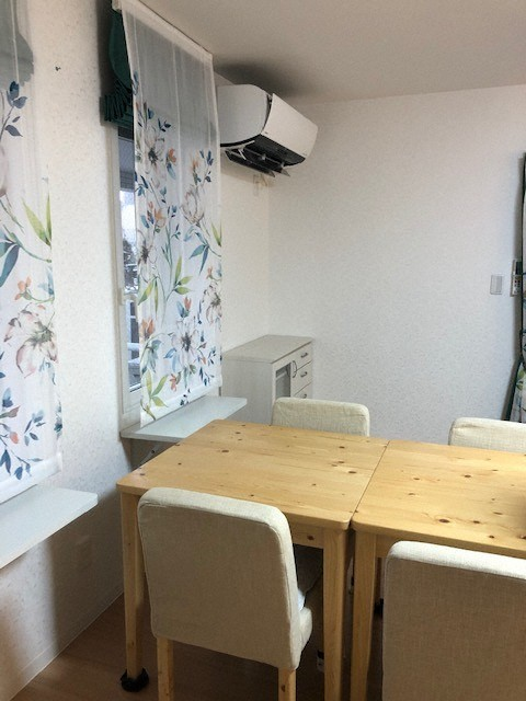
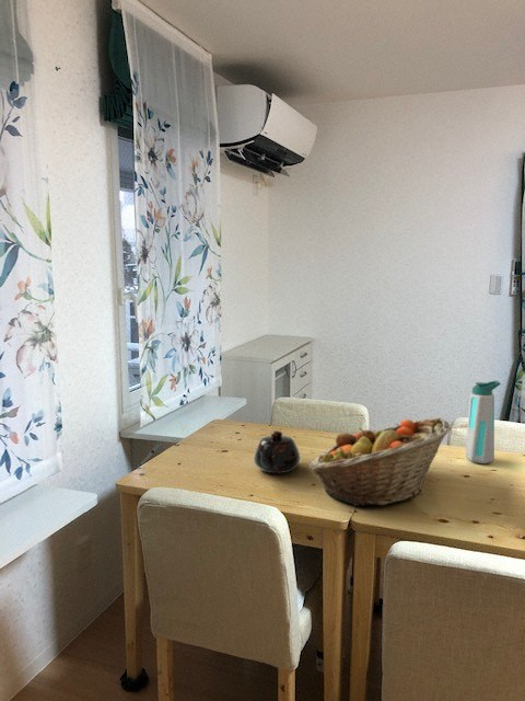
+ water bottle (482, 421)
+ fruit basket (380, 455)
+ teapot (276, 450)
